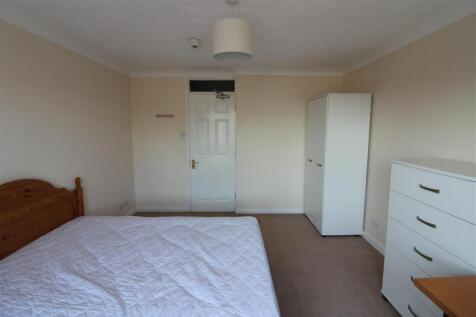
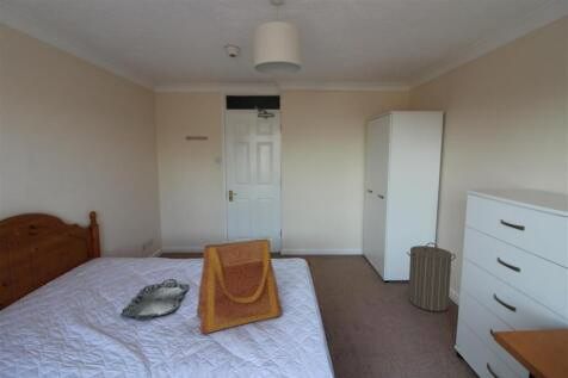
+ serving tray (158, 298)
+ laundry hamper (428, 272)
+ tote bag (239, 279)
